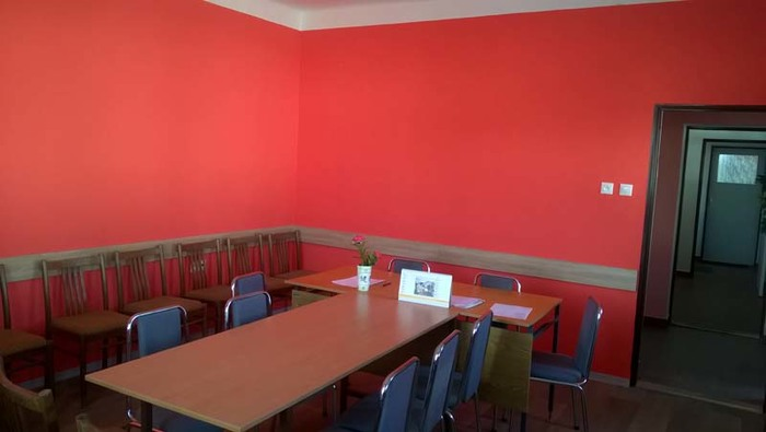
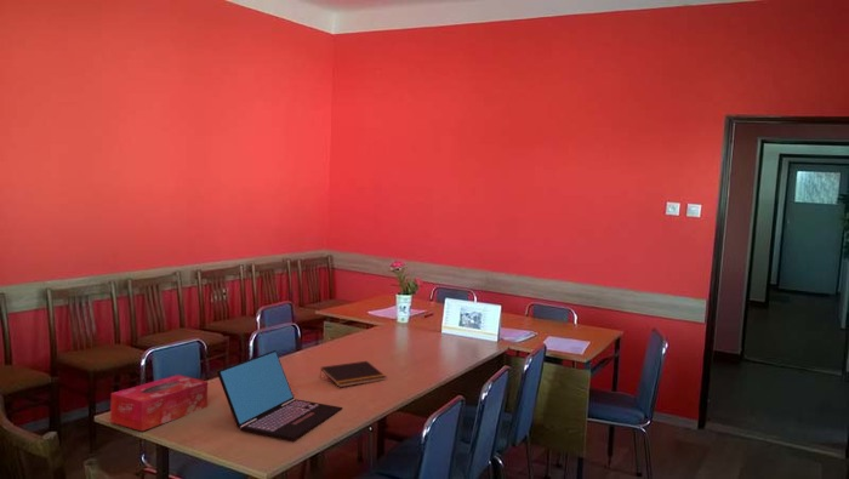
+ laptop (283, 390)
+ notepad (353, 372)
+ tissue box (160, 400)
